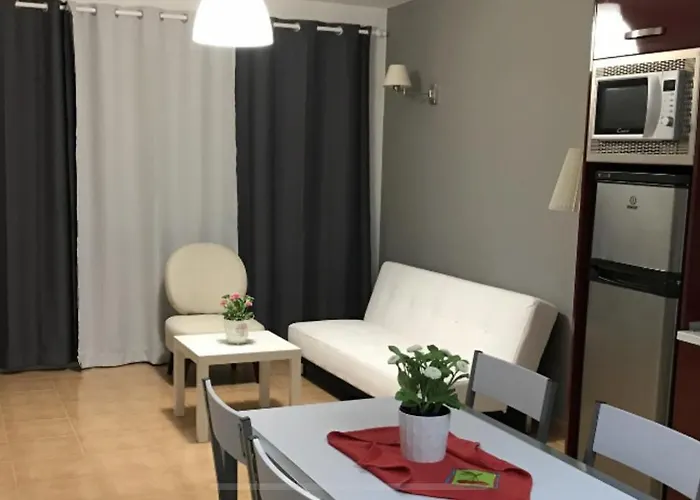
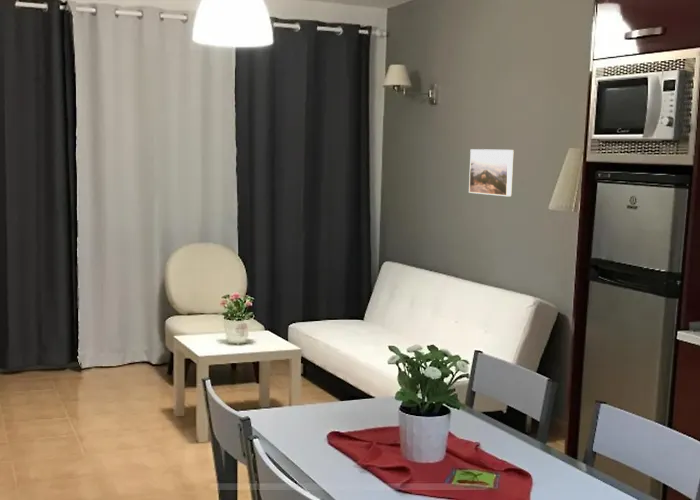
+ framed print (490, 172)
